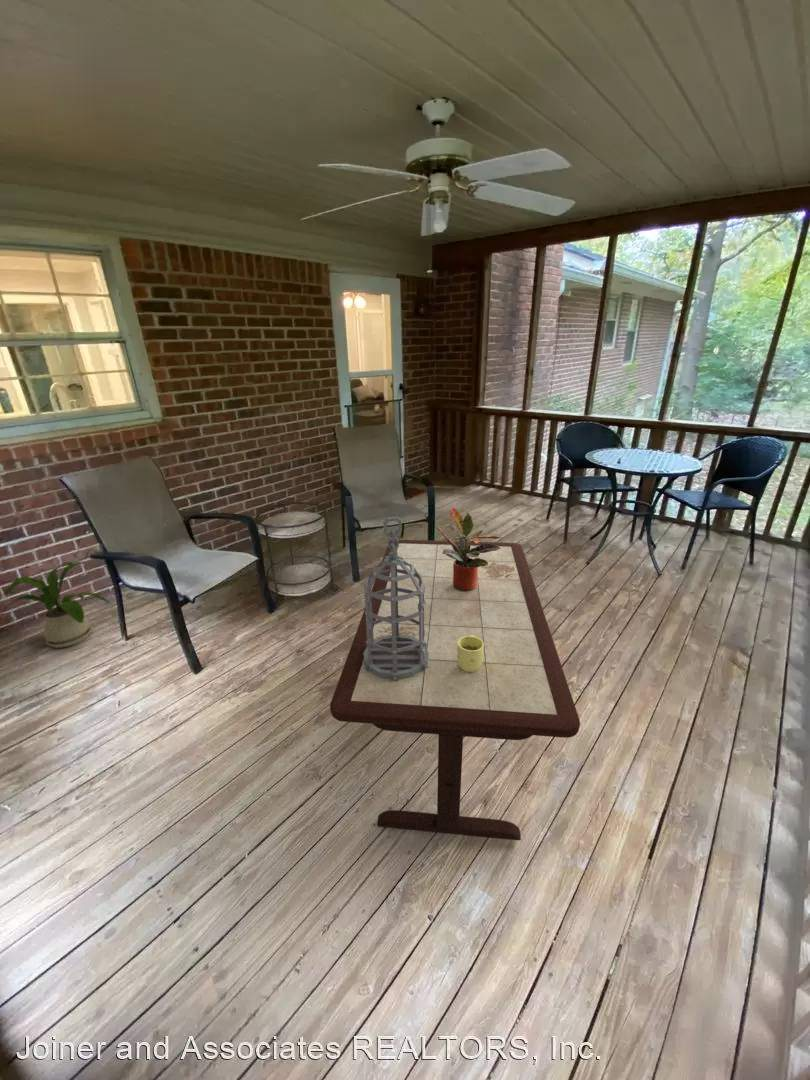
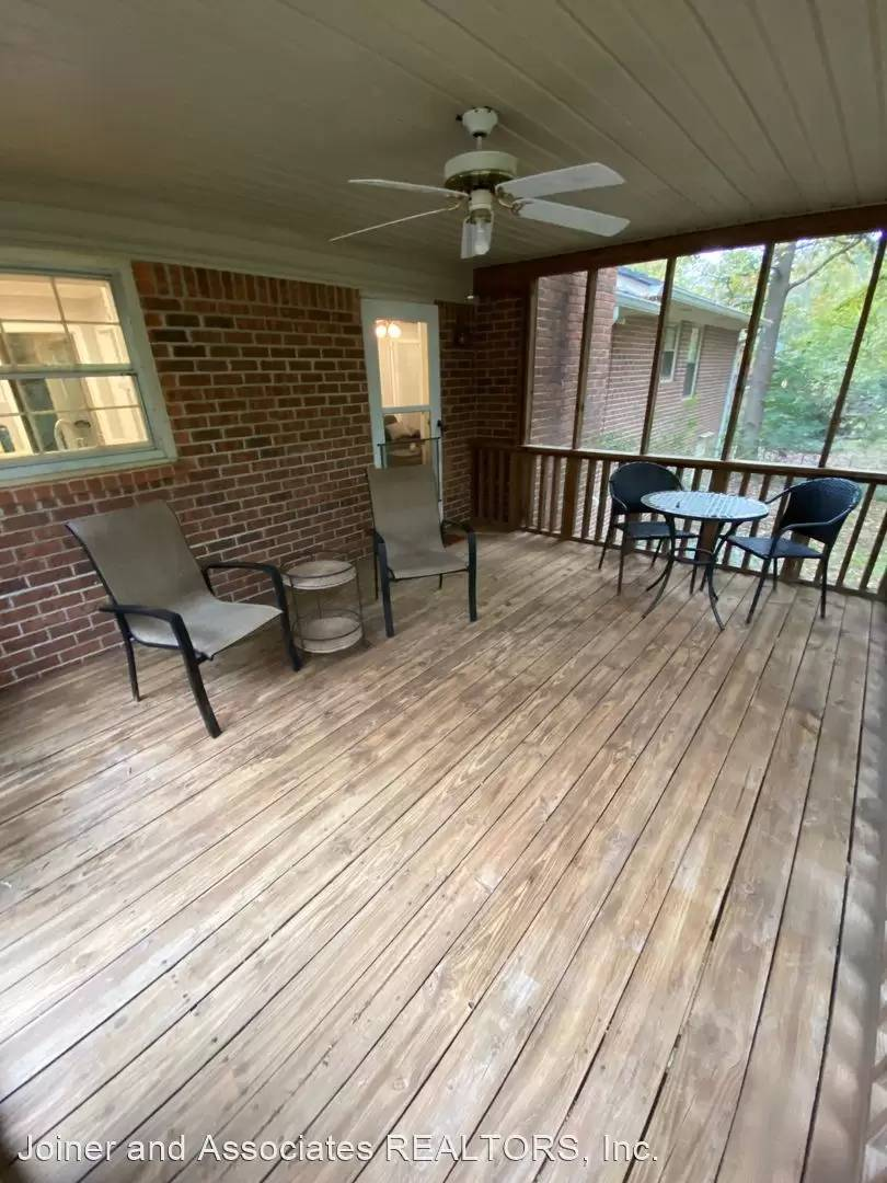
- lantern (394, 592)
- mug (469, 650)
- potted plant (468, 552)
- house plant (56, 597)
- coffee table (451, 650)
